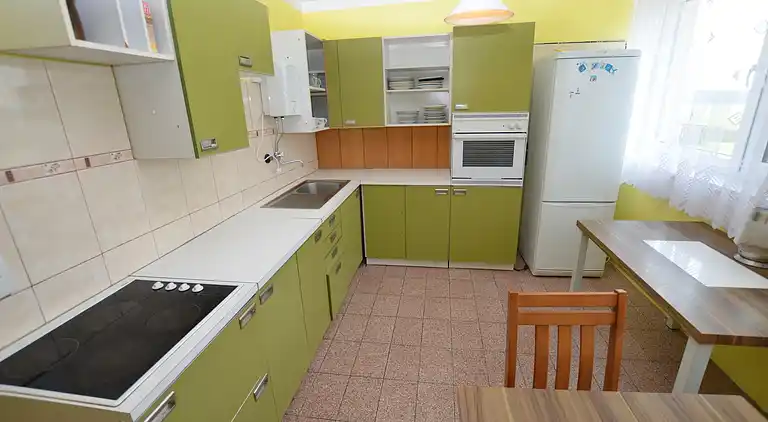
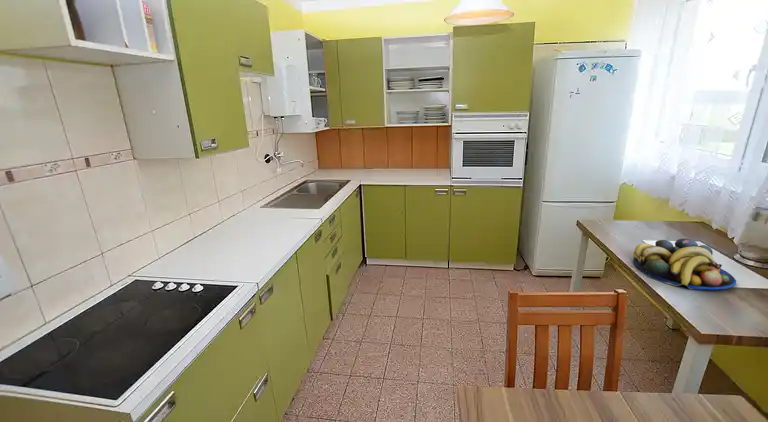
+ fruit bowl (684, 258)
